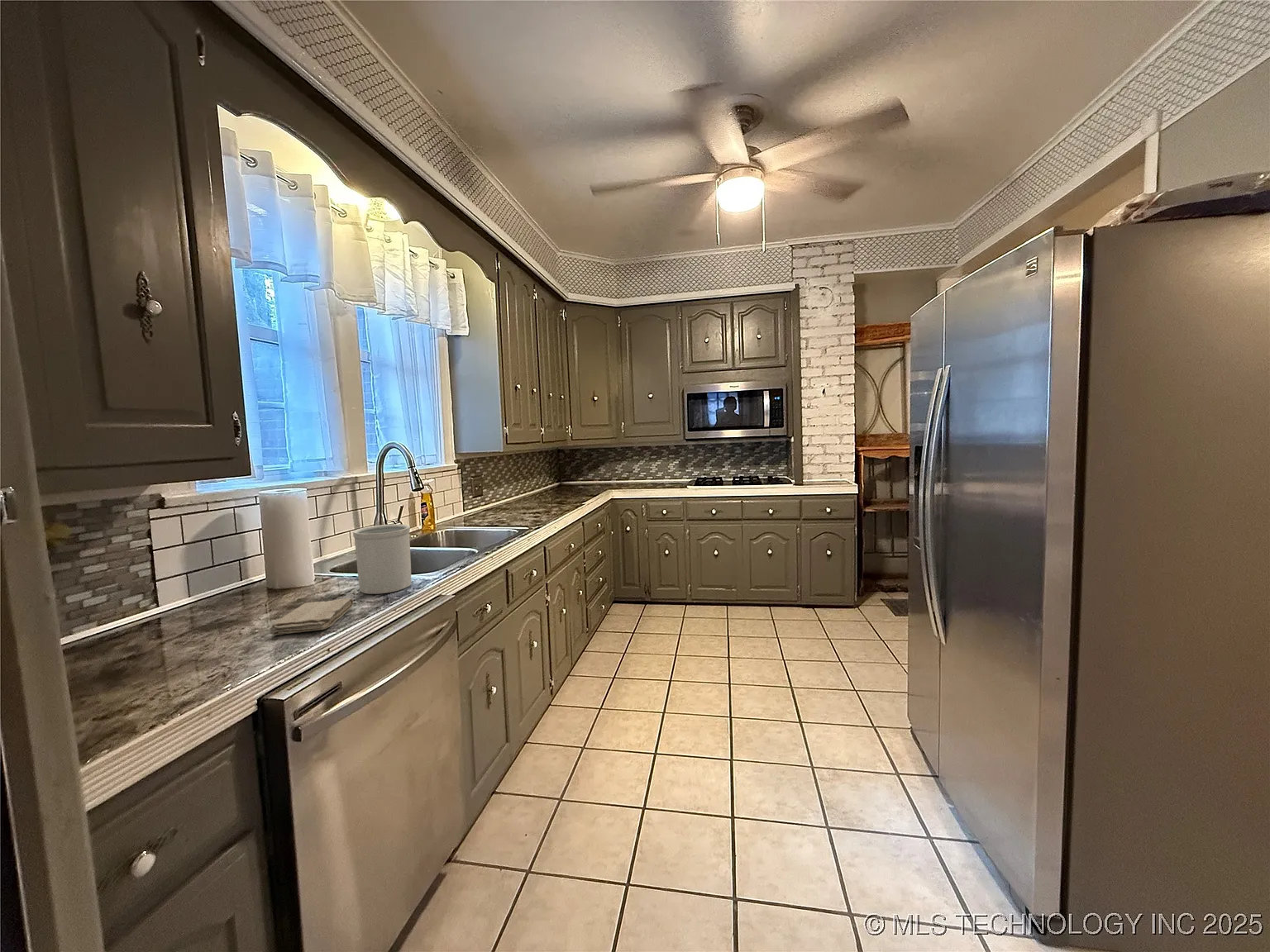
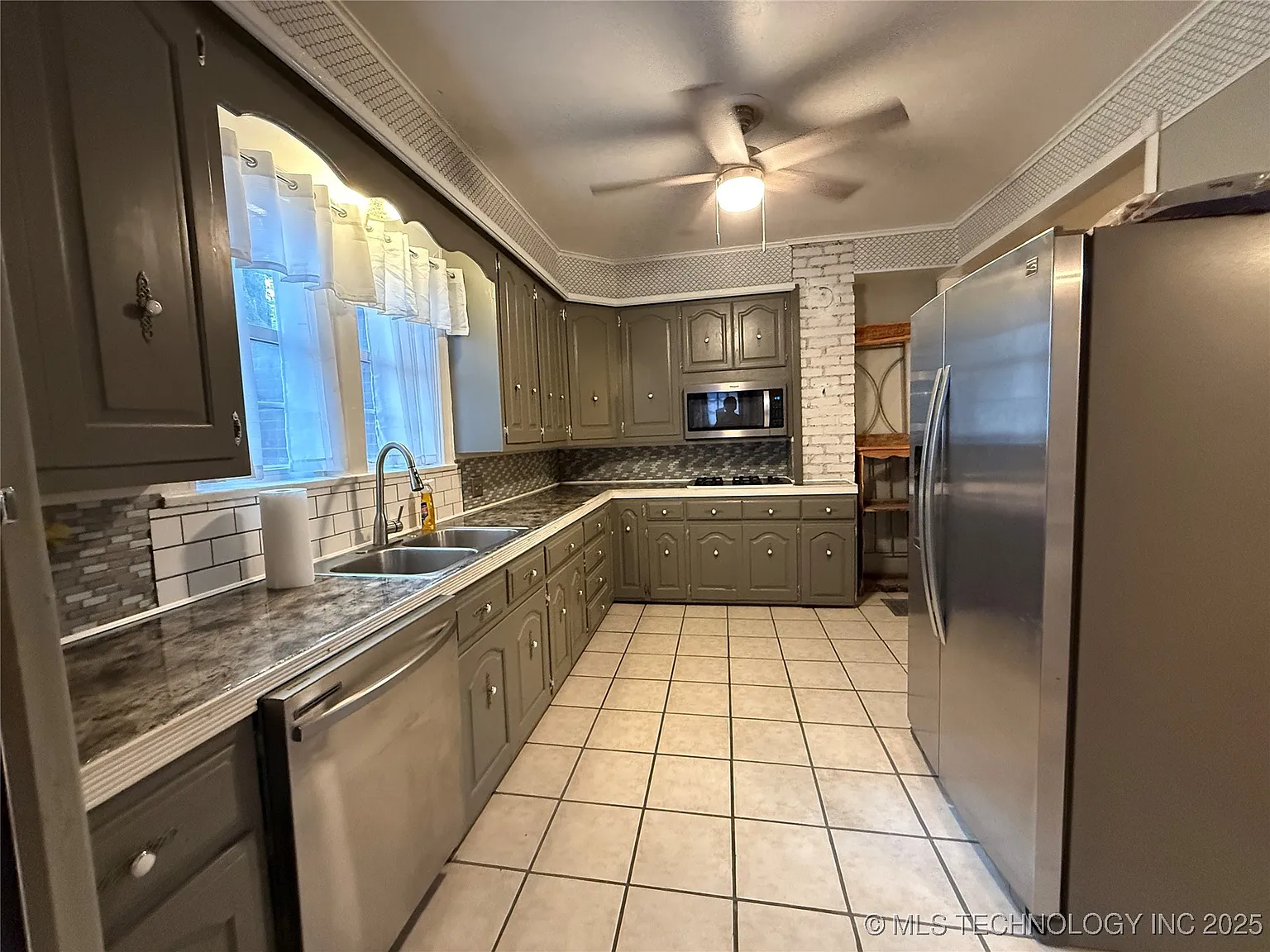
- utensil holder (384, 558)
- washcloth (314, 614)
